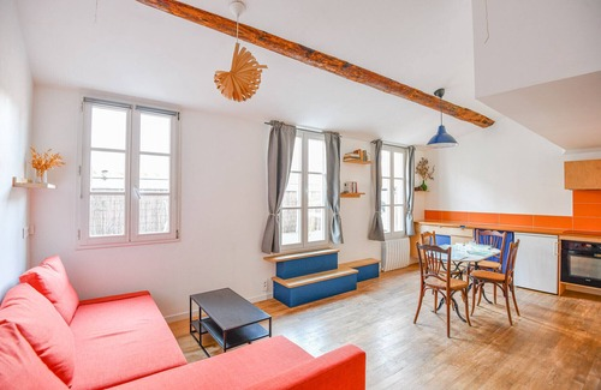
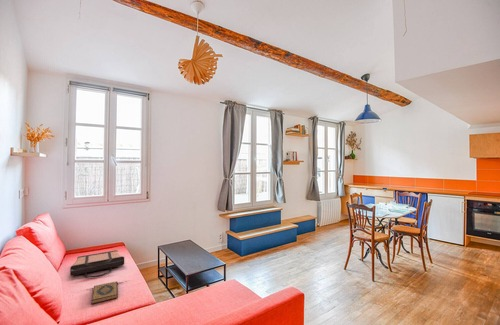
+ hardback book (105, 291)
+ shopping bag (98, 261)
